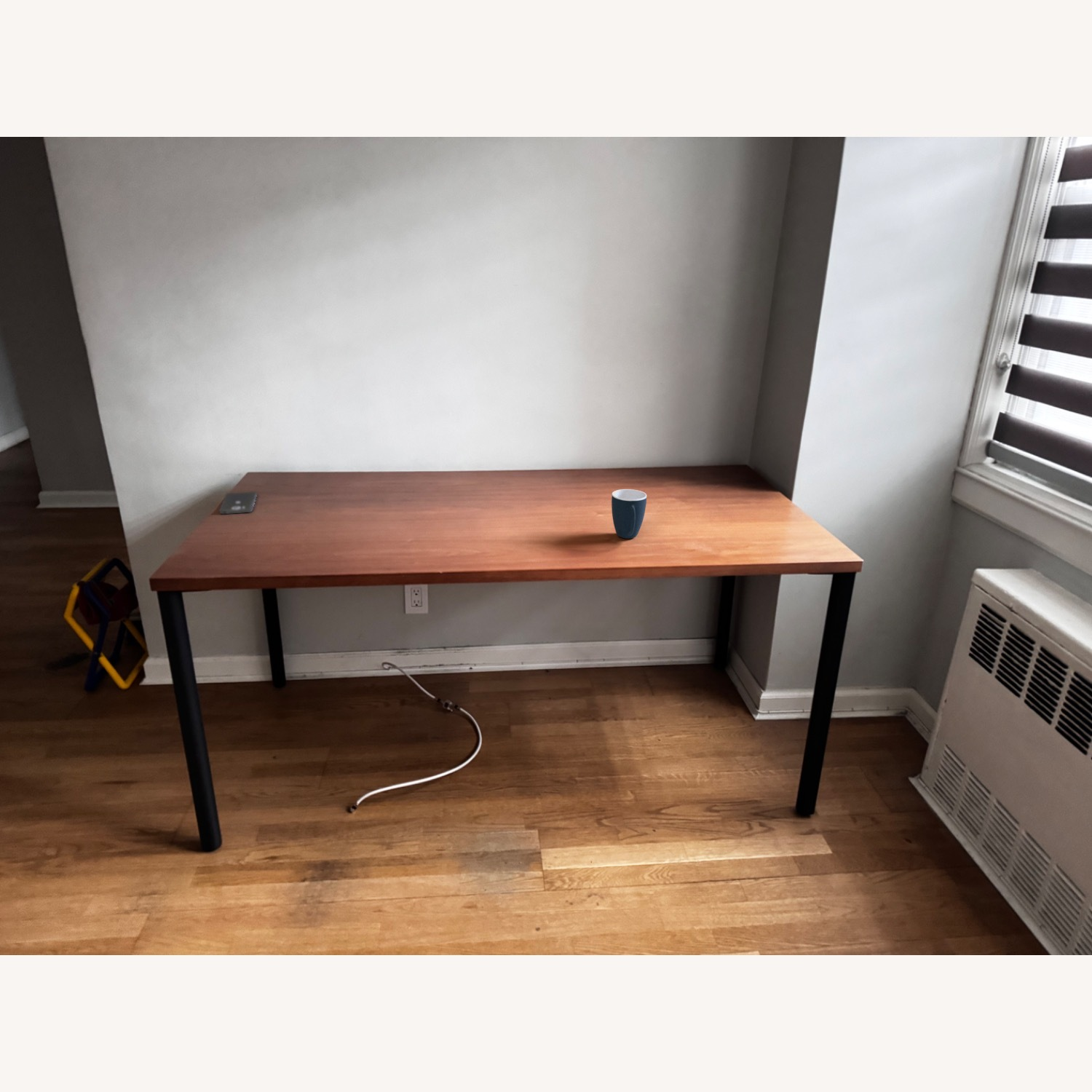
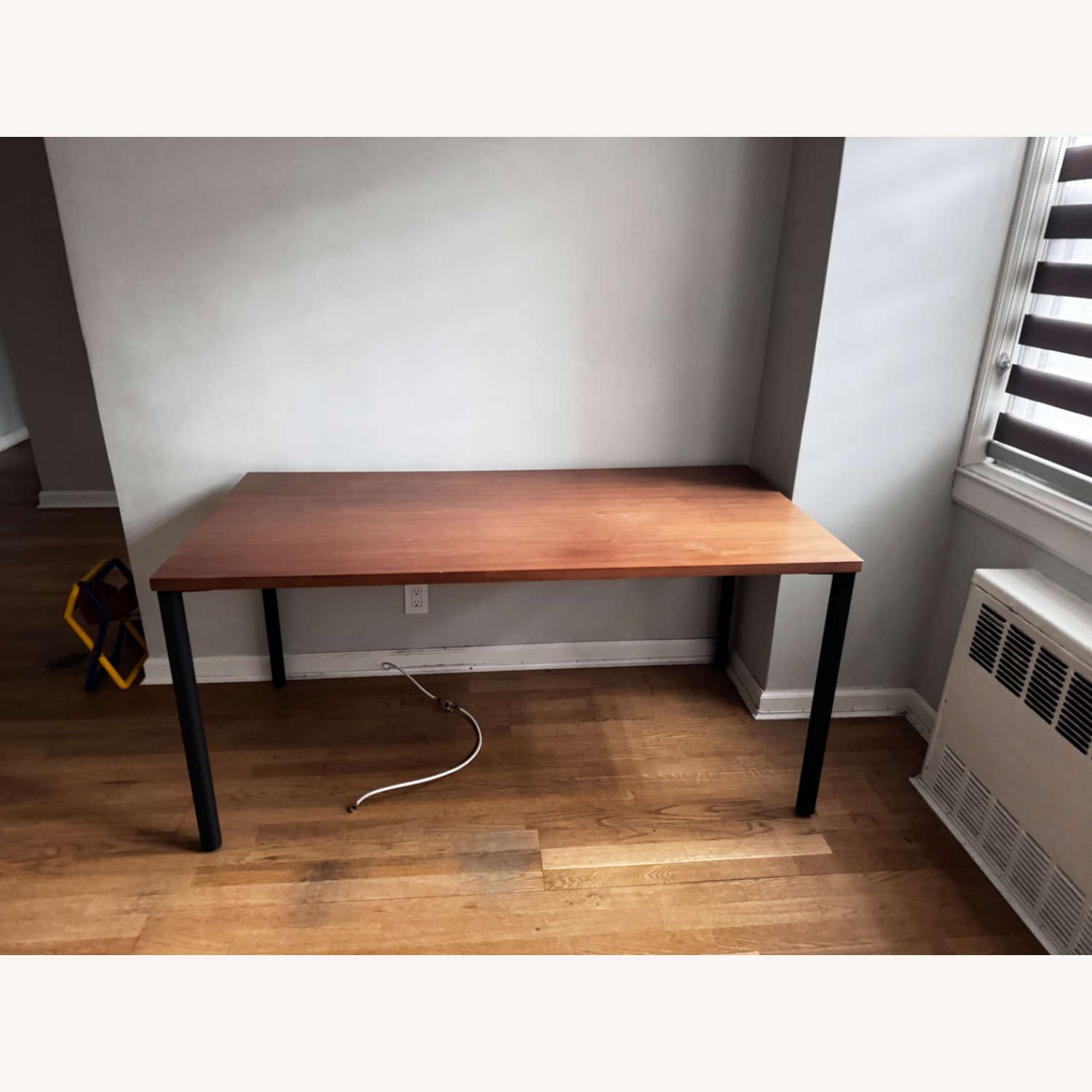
- mug (629, 517)
- smartphone (239, 502)
